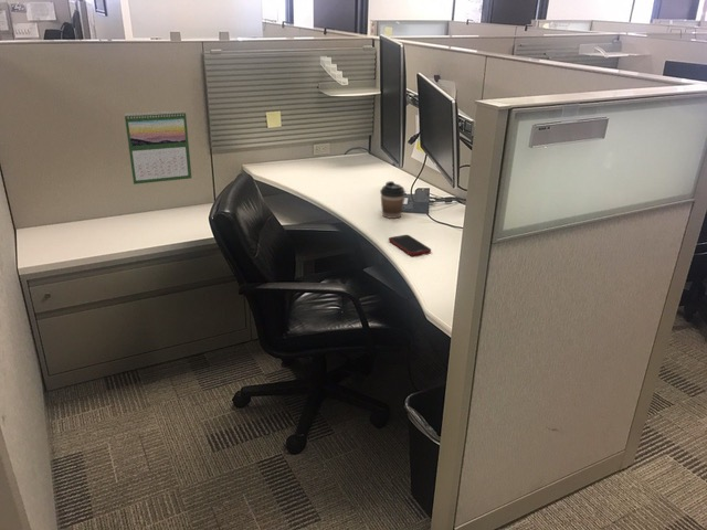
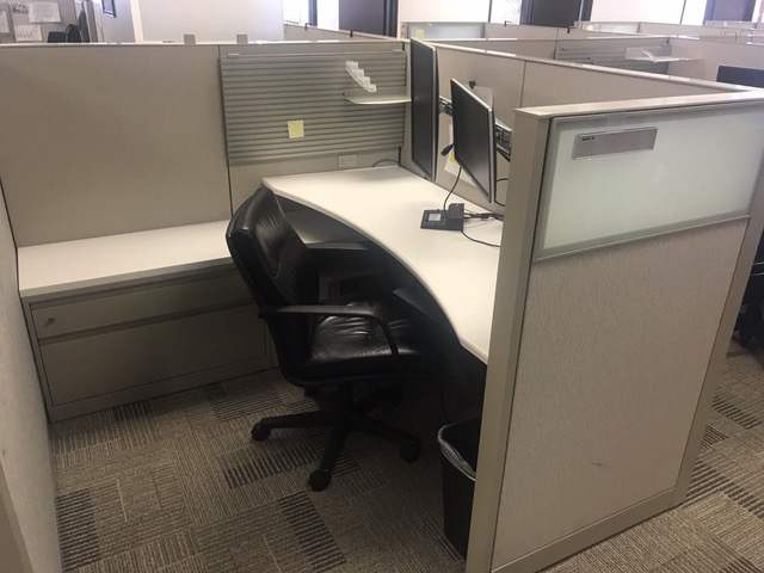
- coffee cup (392, 199)
- cell phone (409, 244)
- calendar (159, 146)
